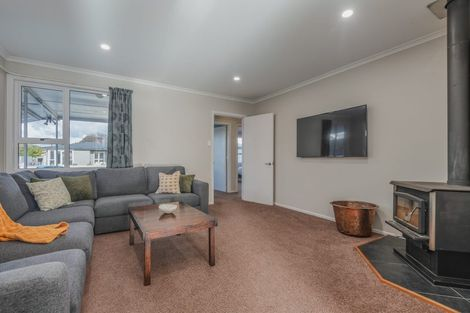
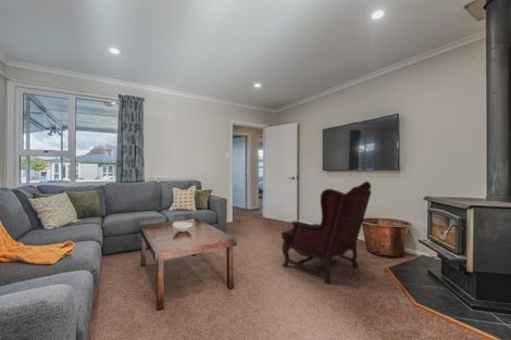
+ armchair (327, 224)
